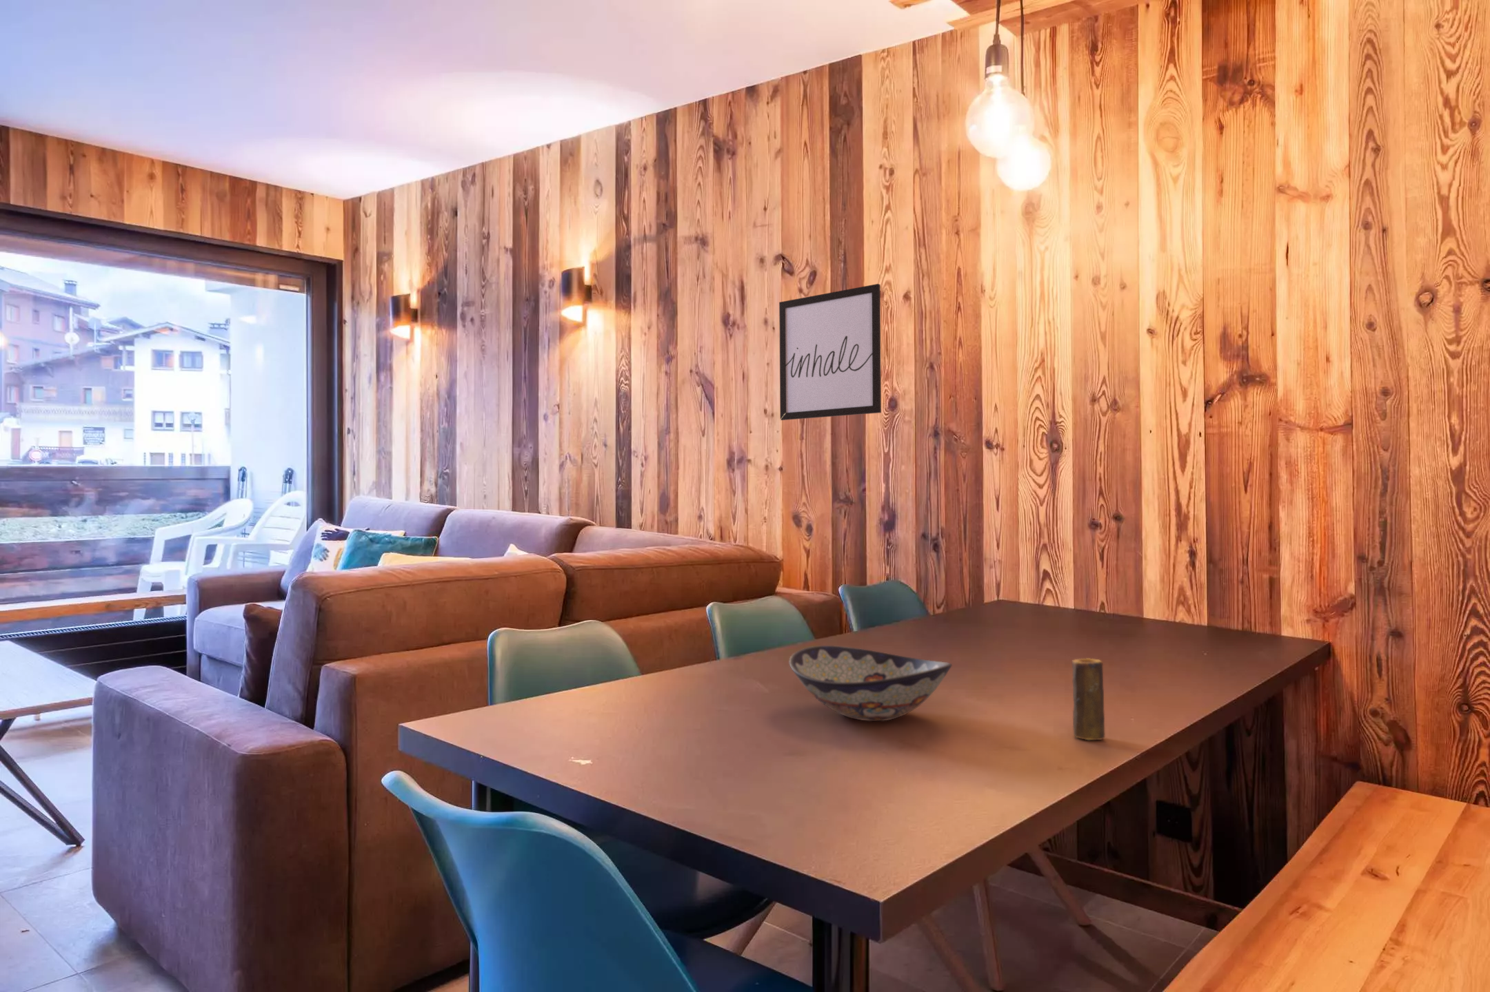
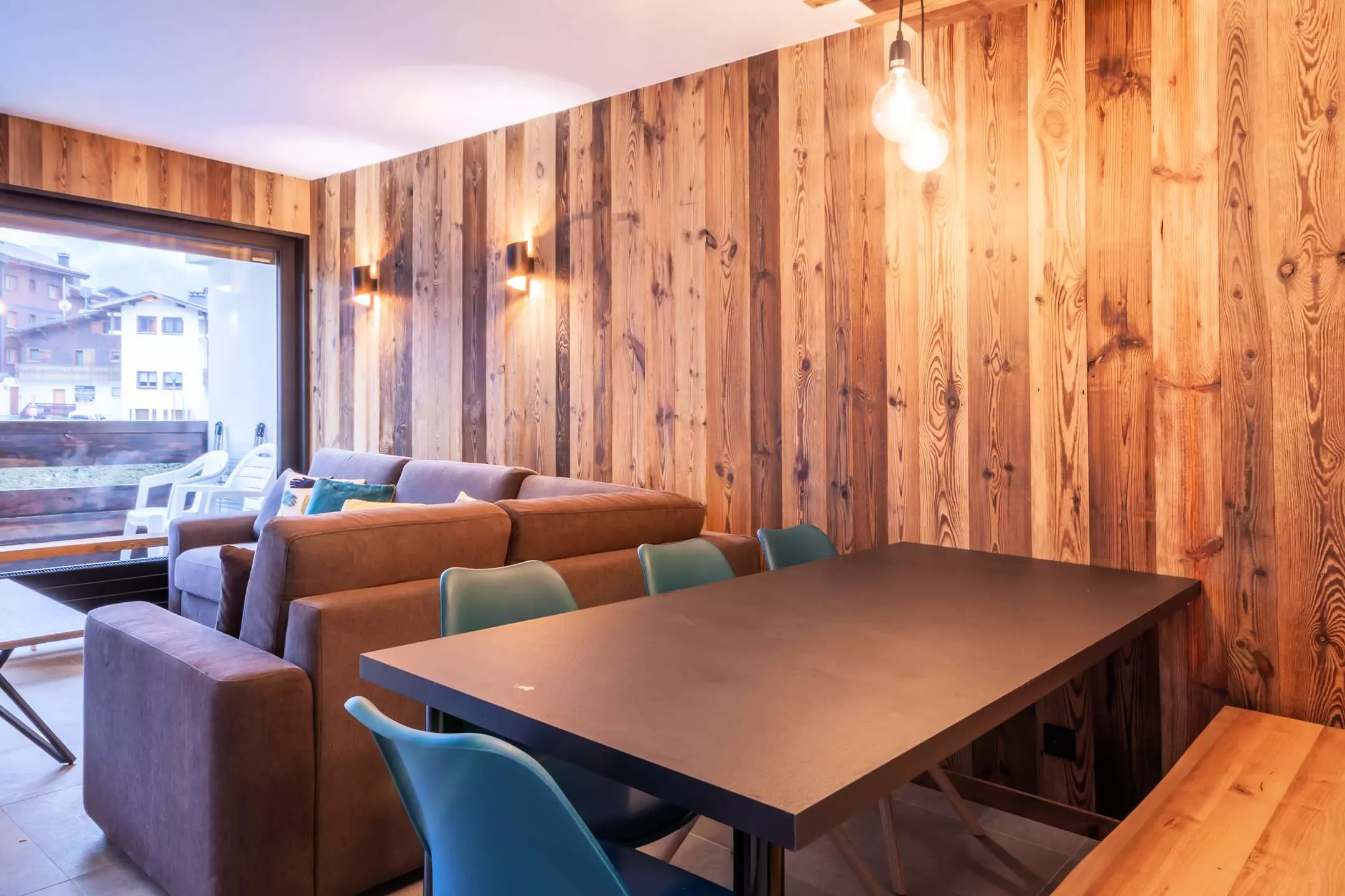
- decorative bowl (869, 685)
- wall art (828, 354)
- candle (1088, 698)
